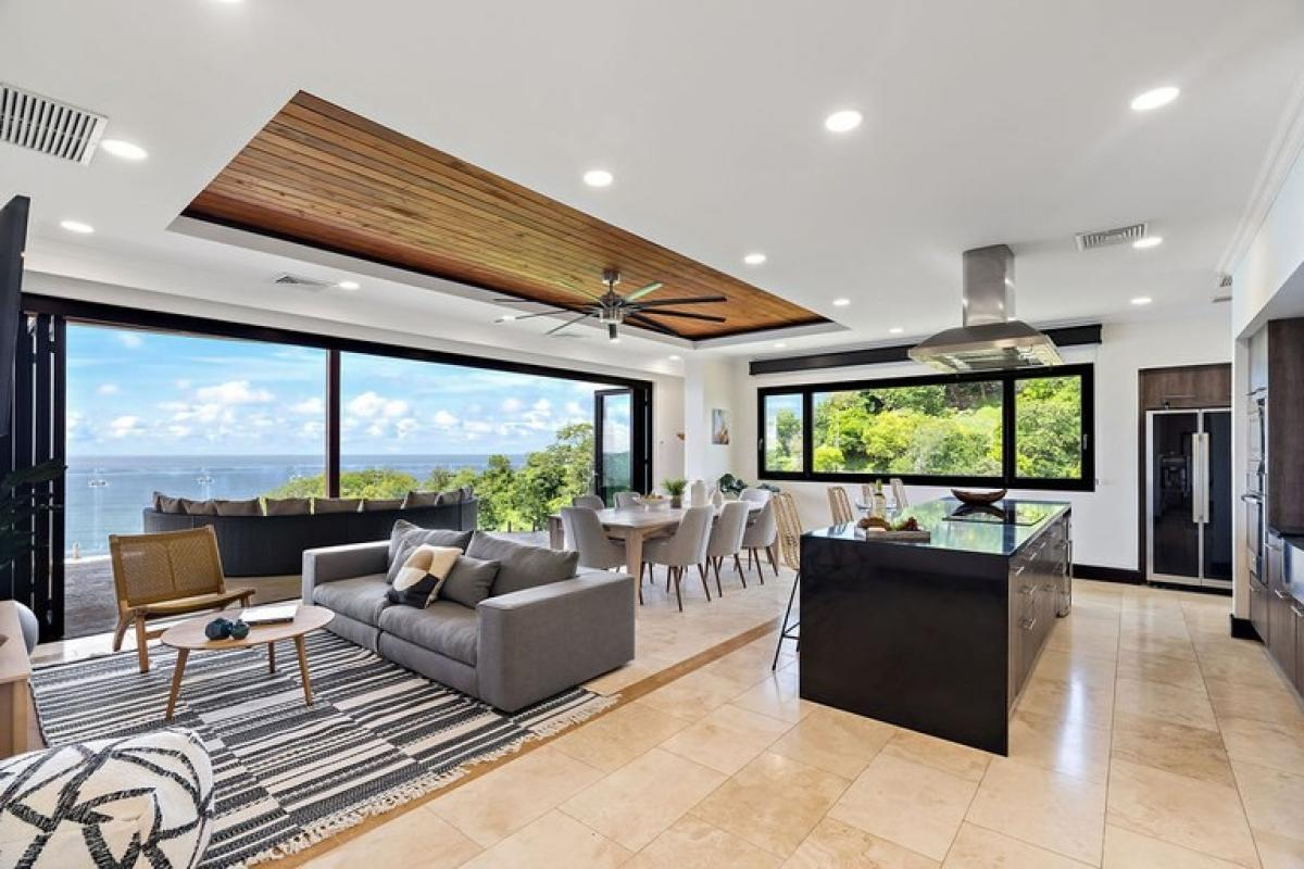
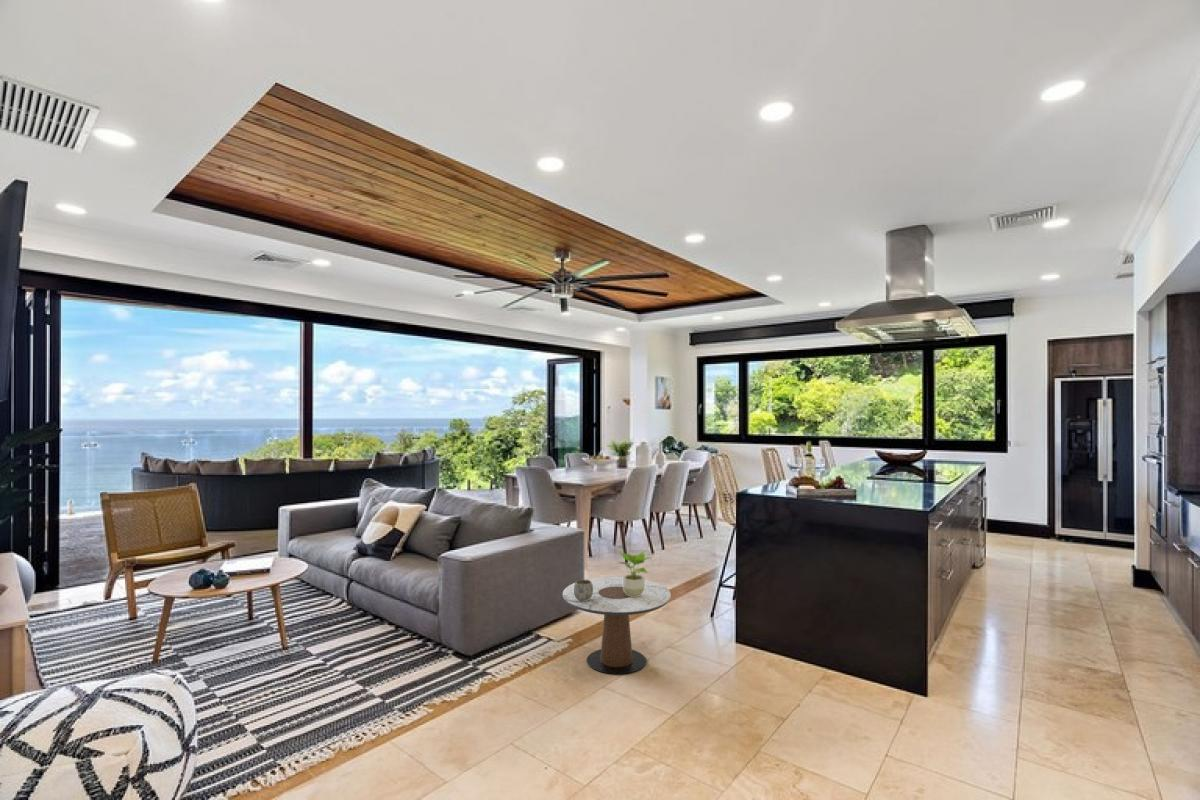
+ mug (583, 589)
+ side table (616, 626)
+ potted plant (636, 570)
